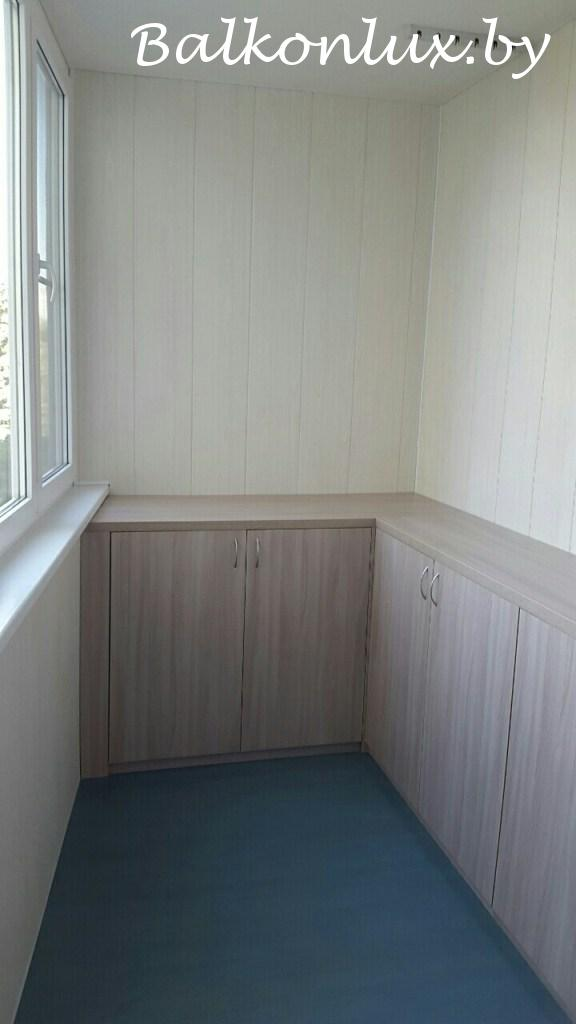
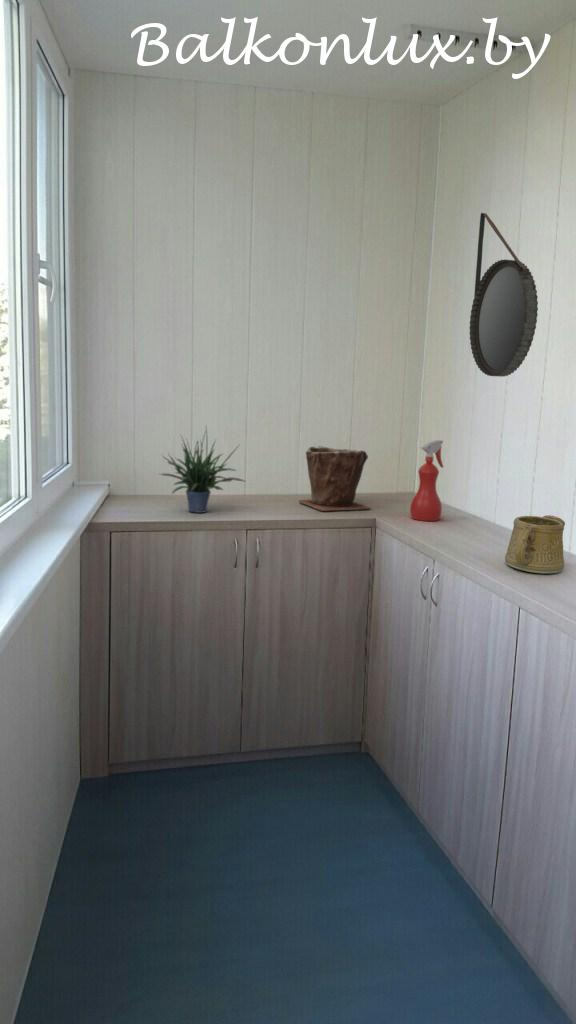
+ plant pot (336, 476)
+ spray bottle (430, 480)
+ potted plant (203, 467)
+ watering can (537, 543)
+ home mirror (503, 291)
